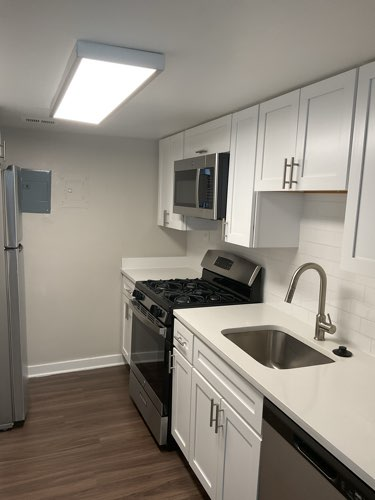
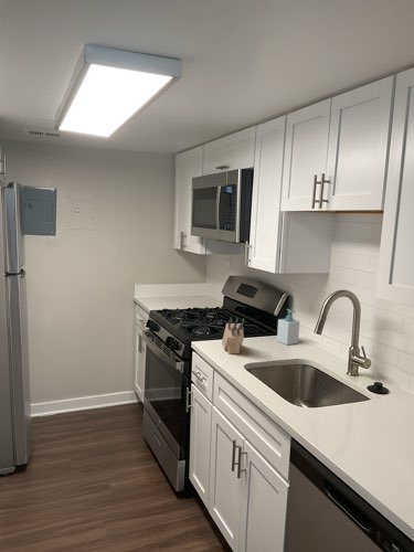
+ soap bottle (288, 326)
+ knife block (233, 331)
